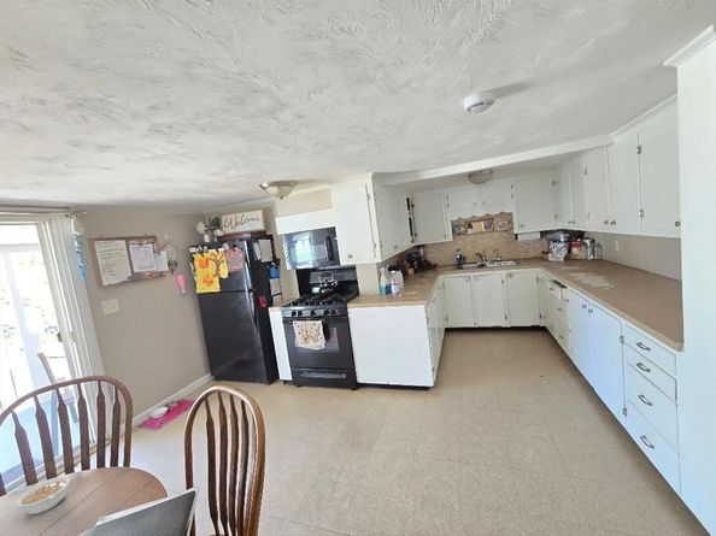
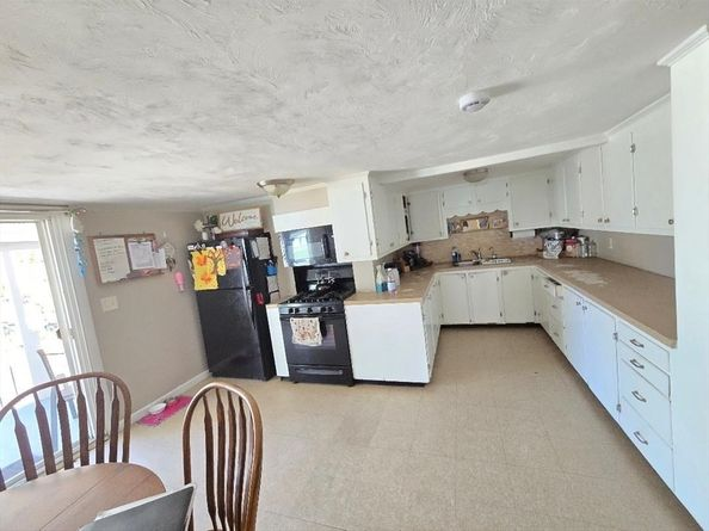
- legume (46, 495)
